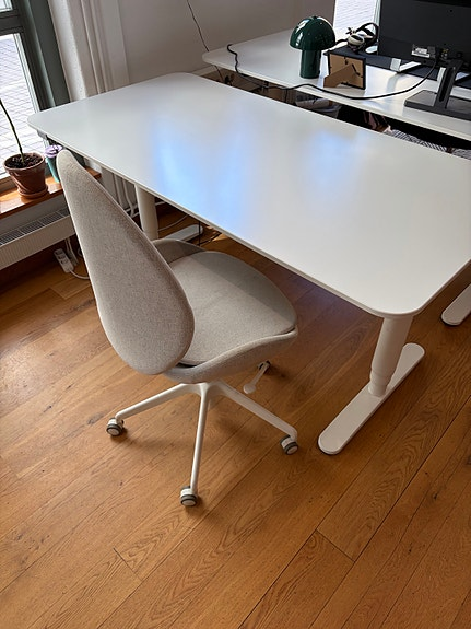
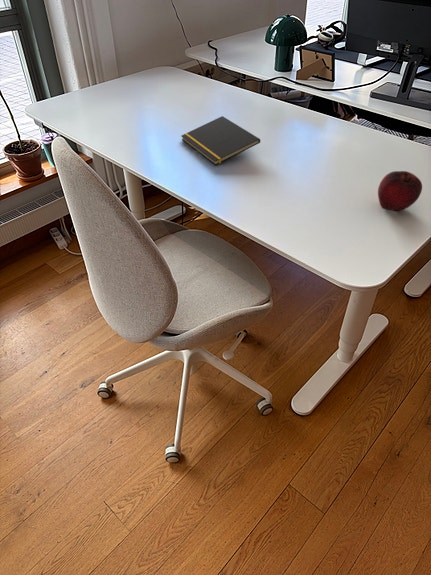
+ fruit (398, 191)
+ notepad (219, 139)
